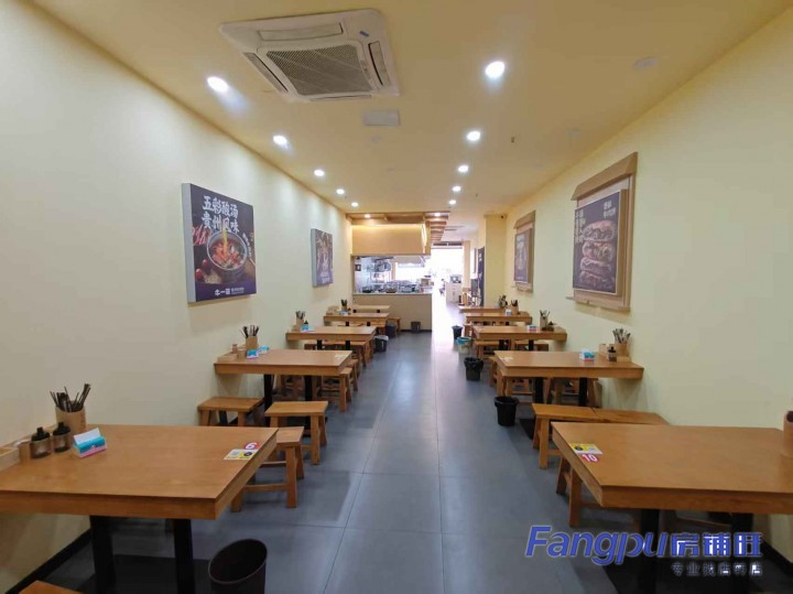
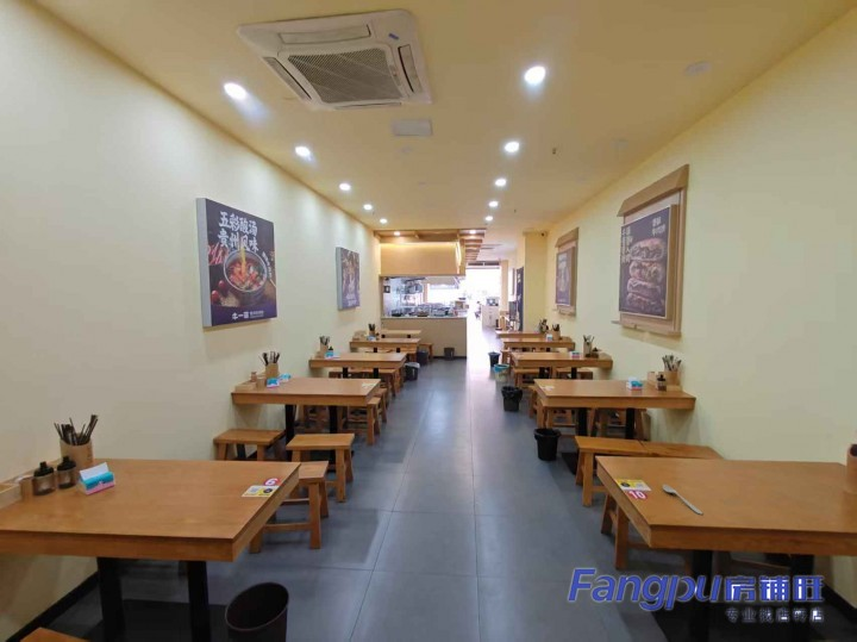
+ spoon (681, 497)
